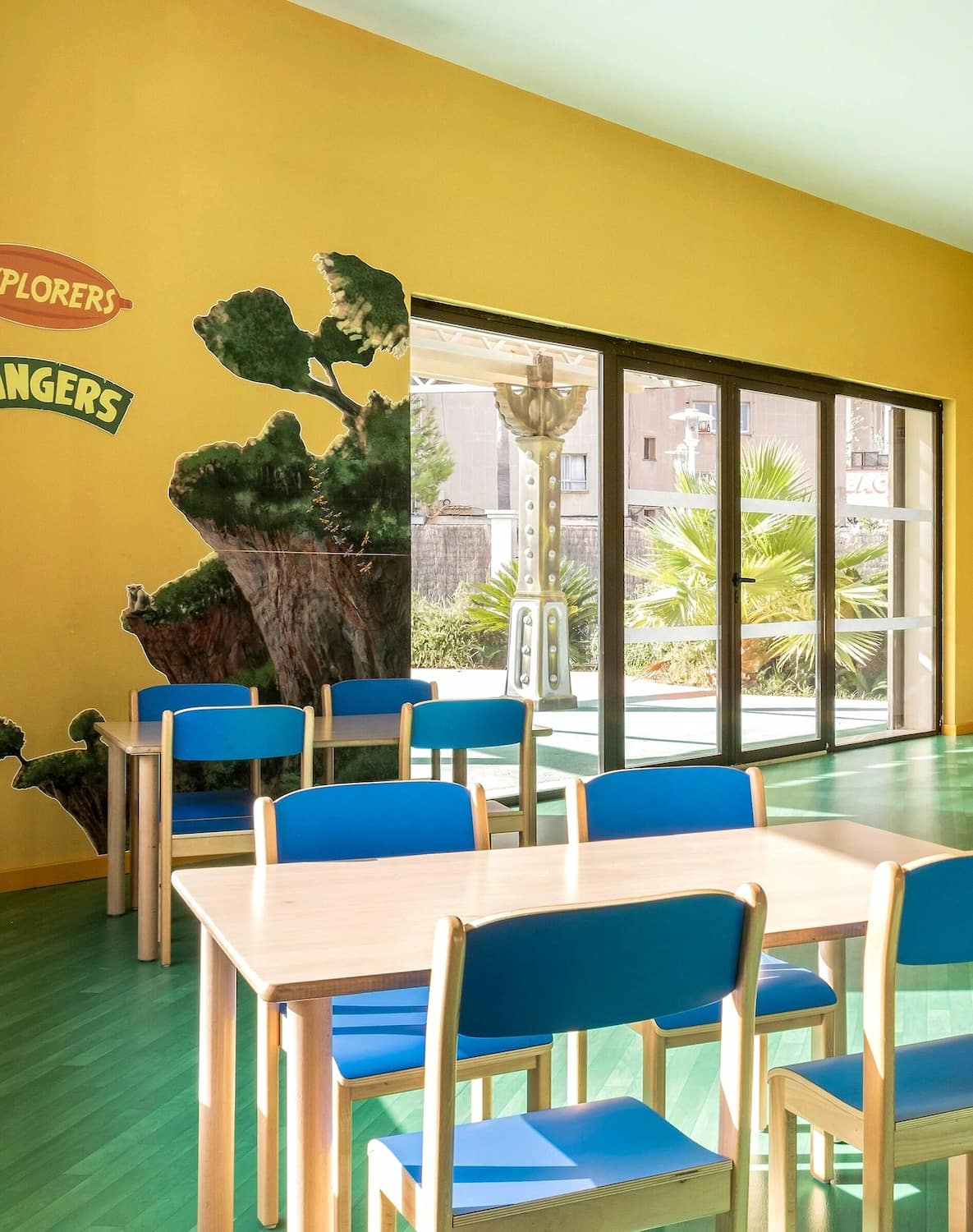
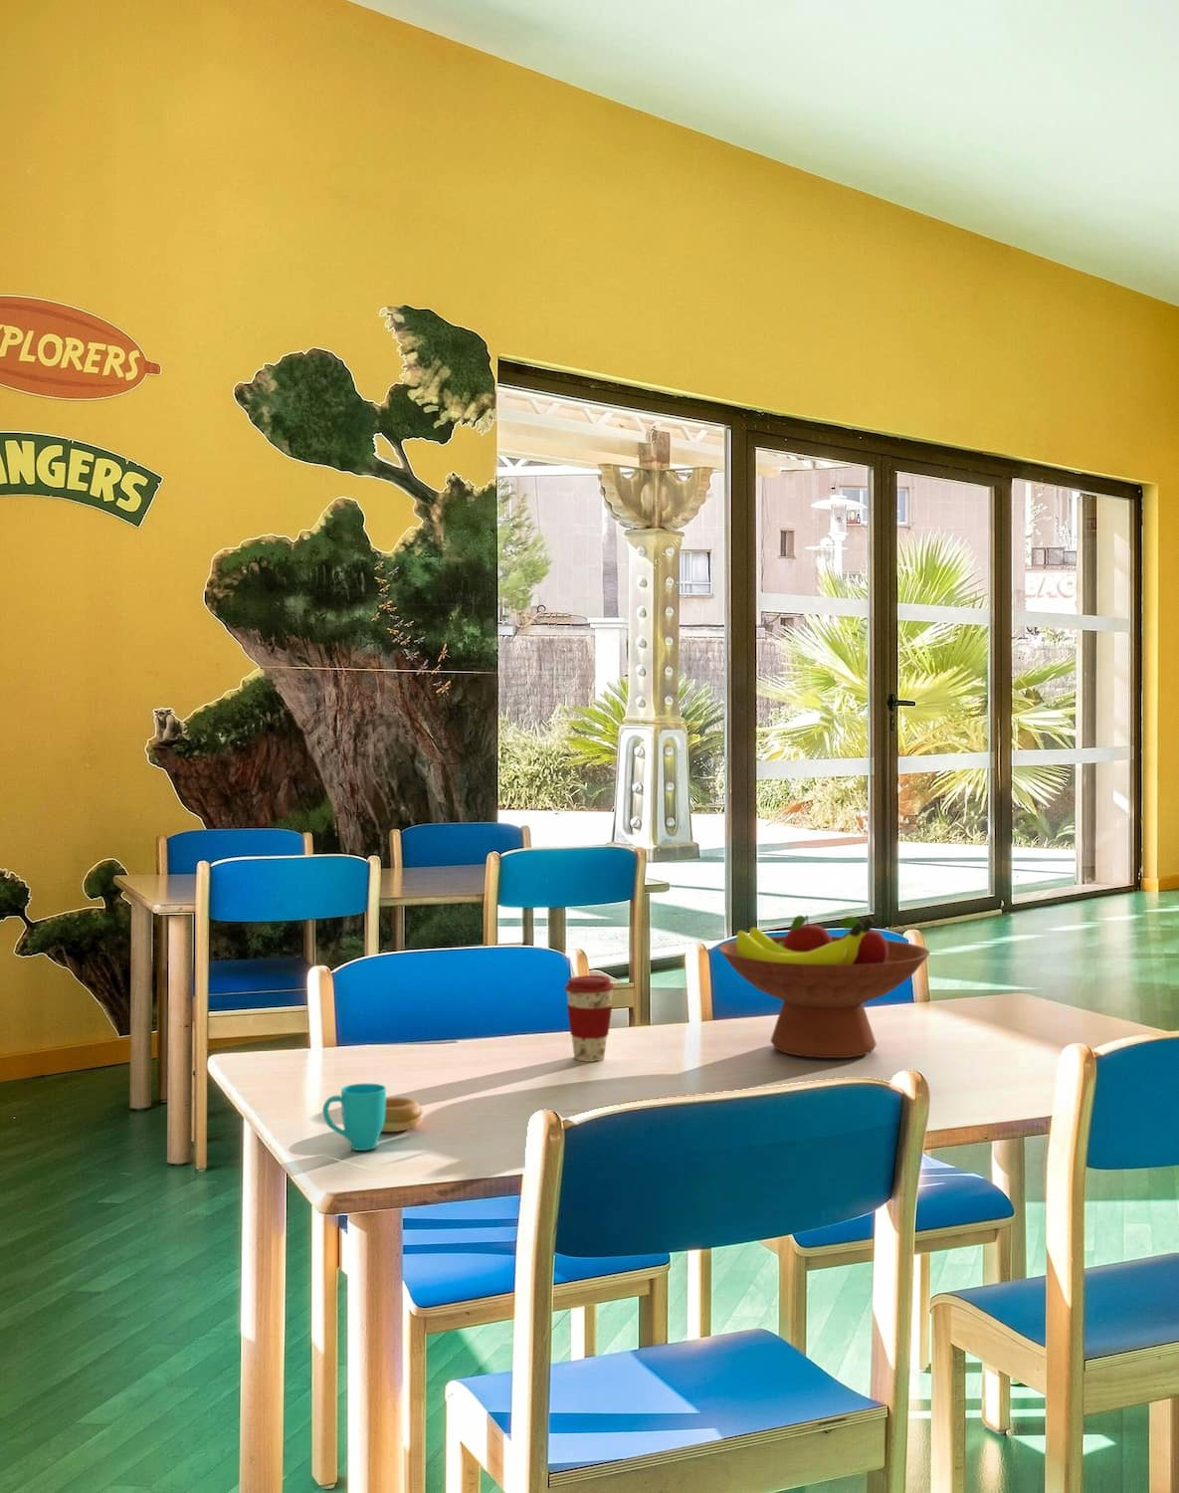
+ coffee cup (589, 1018)
+ fruit bowl (823, 978)
+ cup (371, 1106)
